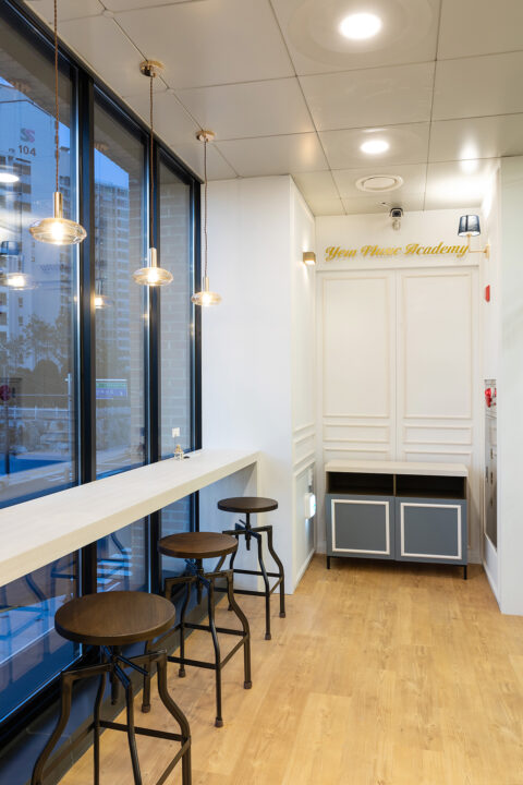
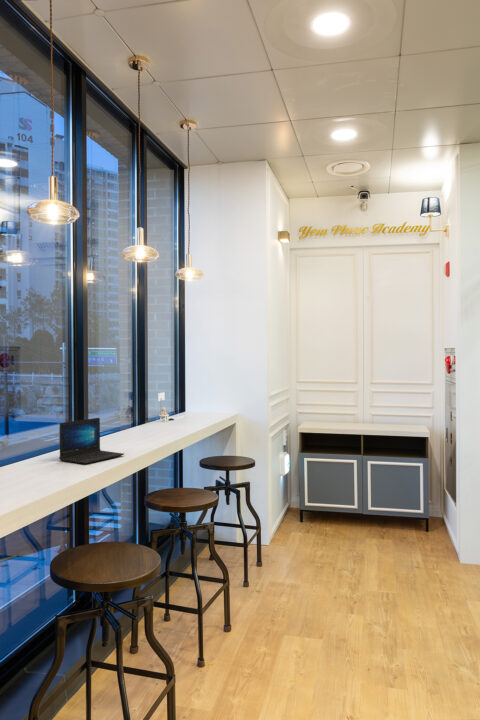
+ laptop (92, 439)
